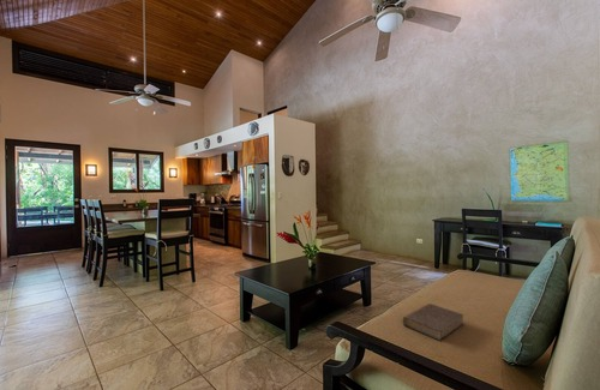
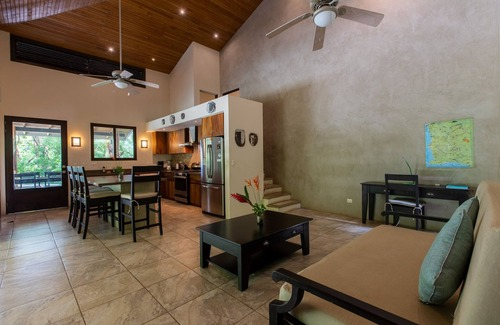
- book (433, 319)
